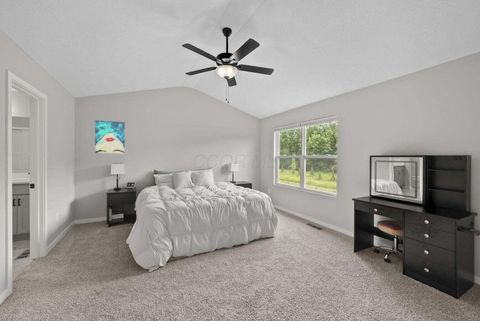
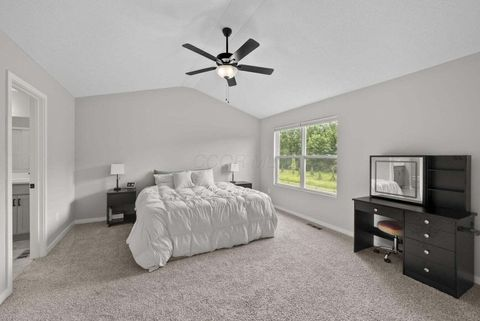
- wall art (110, 137)
